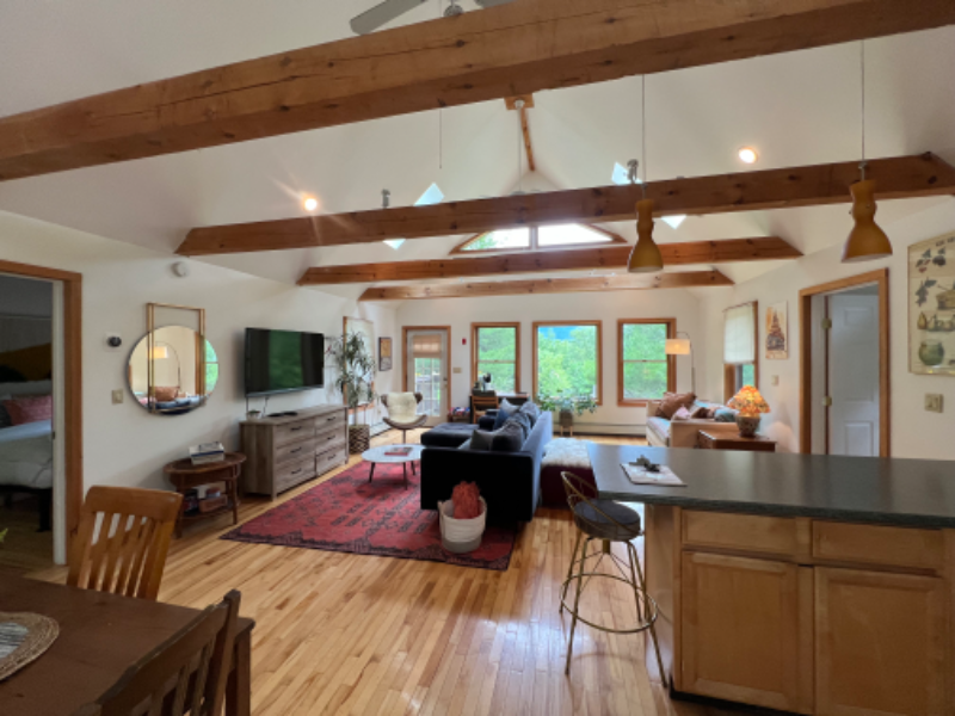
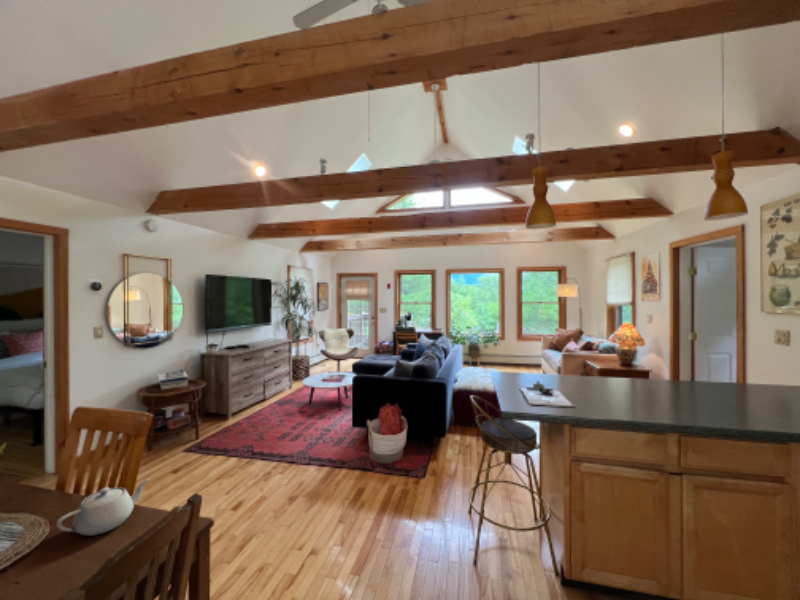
+ teapot (106, 505)
